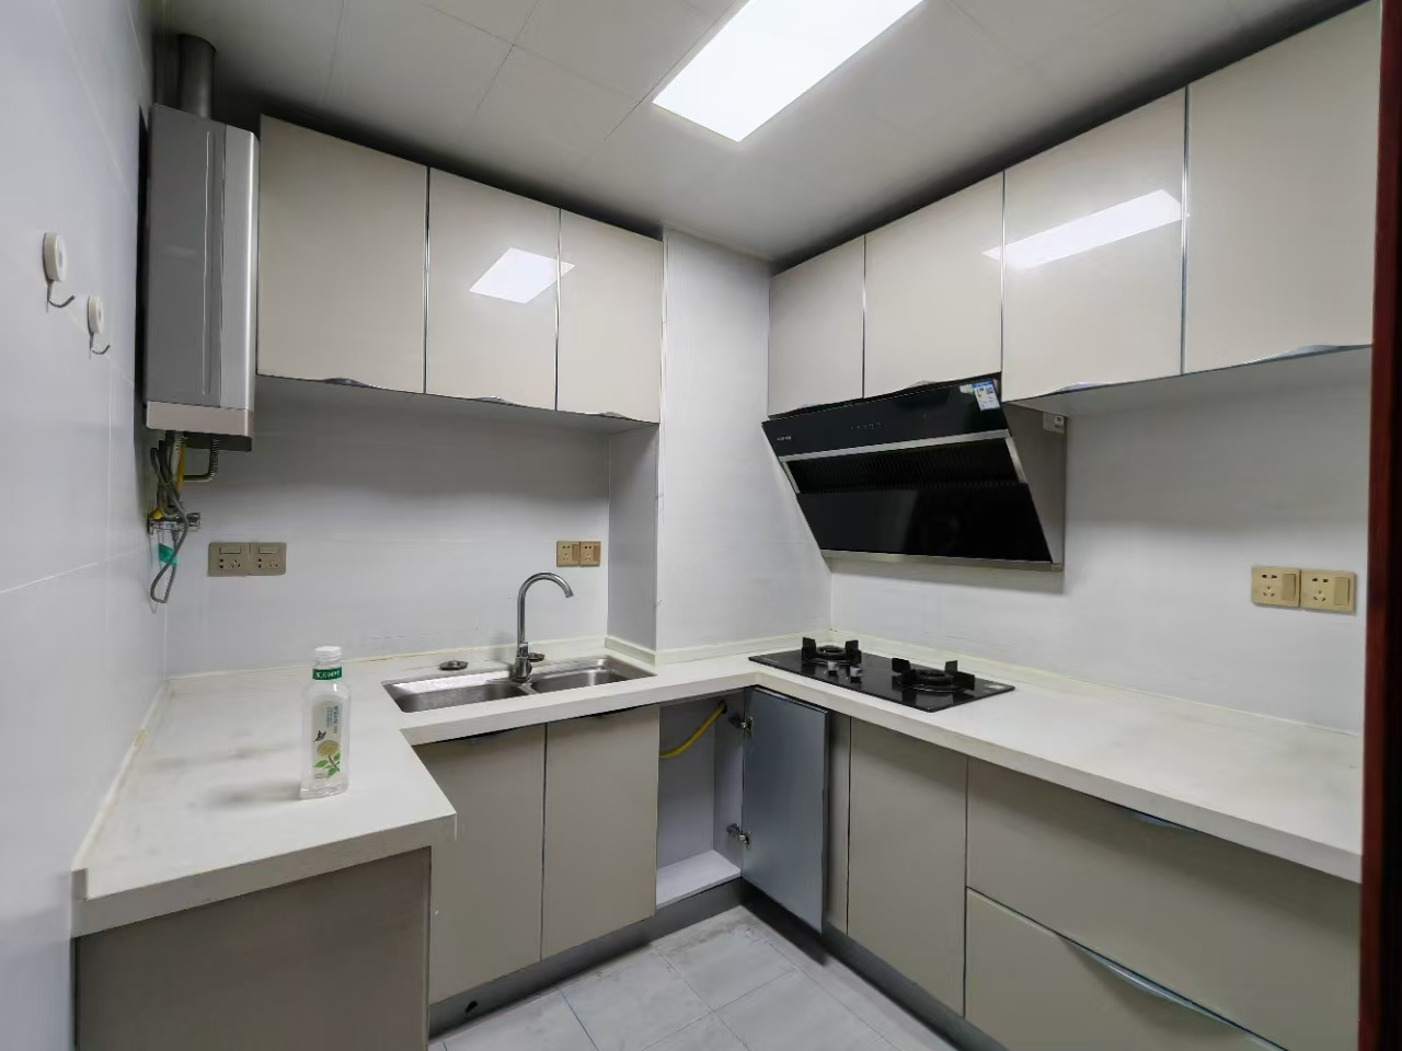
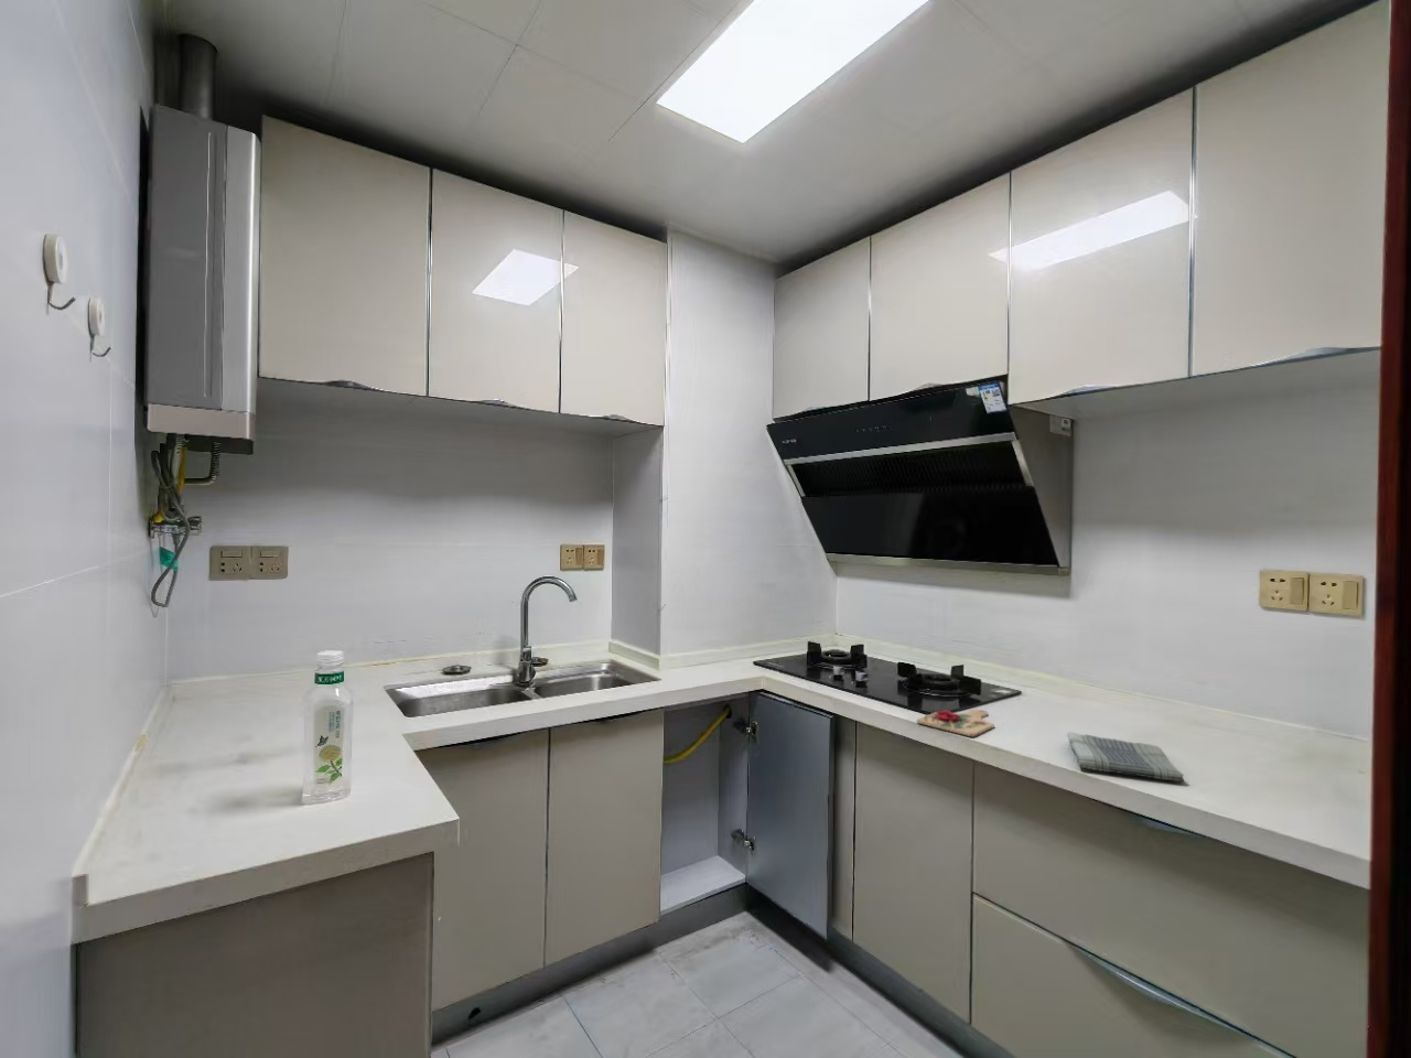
+ cutting board (963, 716)
+ dish towel (1120, 752)
